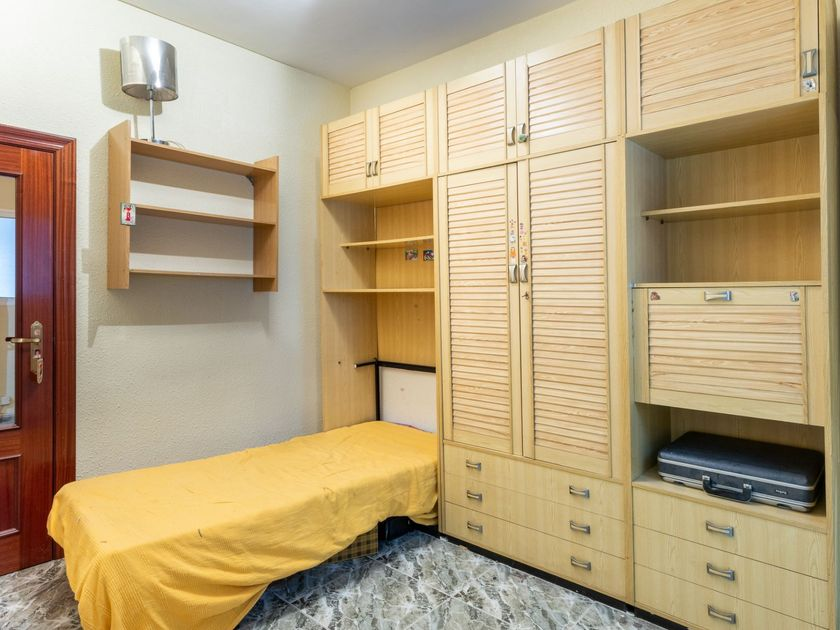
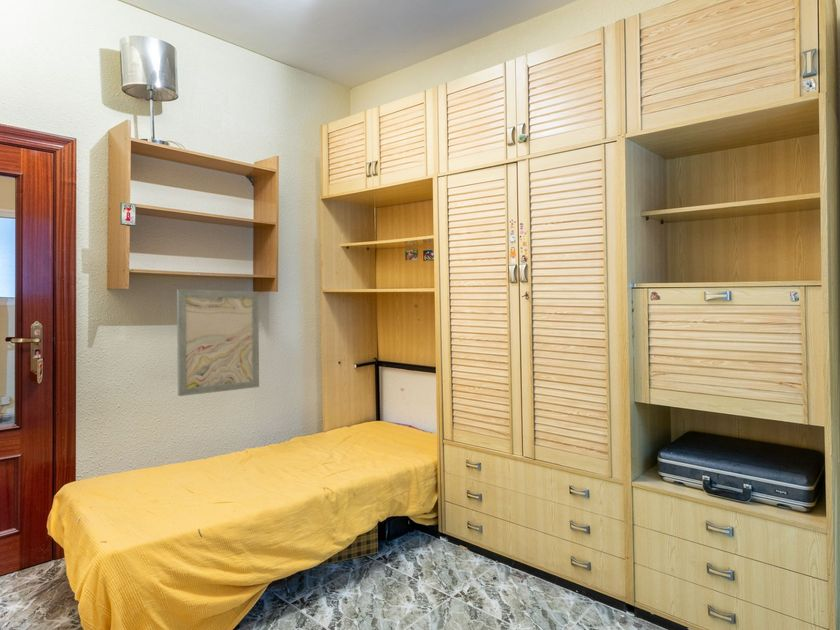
+ wall art (220, 341)
